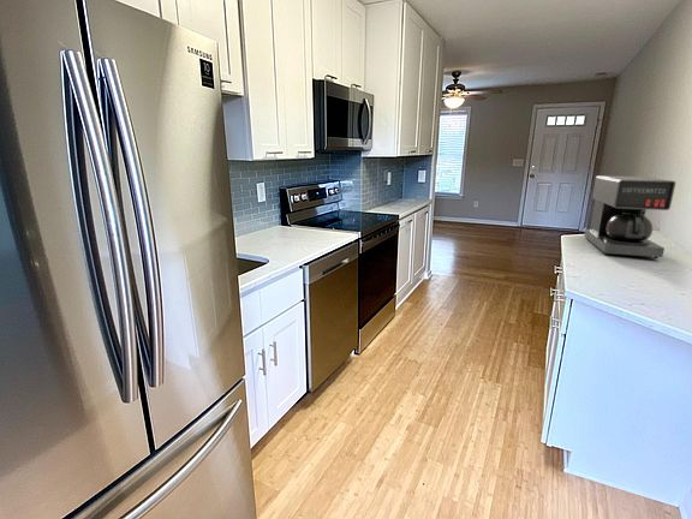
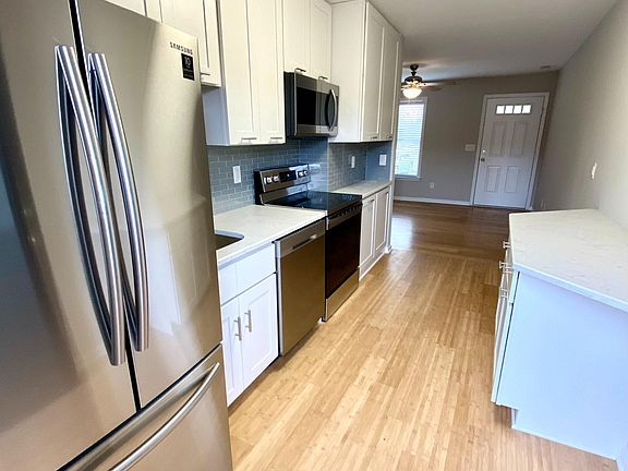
- coffee maker (625, 214)
